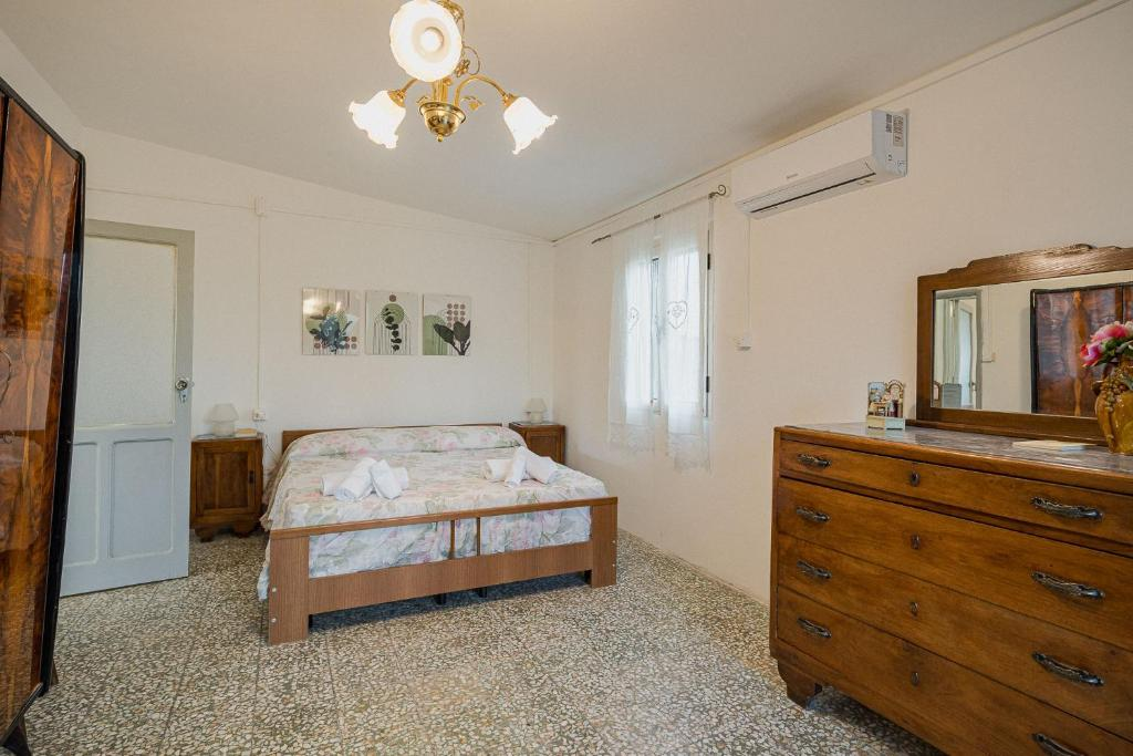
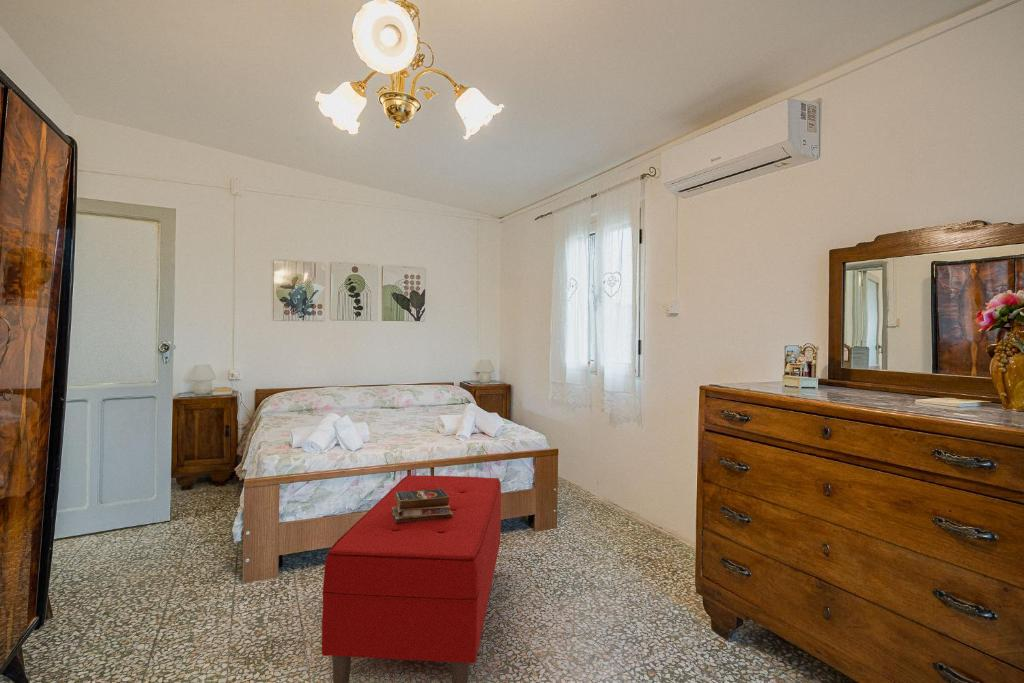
+ books (422, 503)
+ bench (431, 564)
